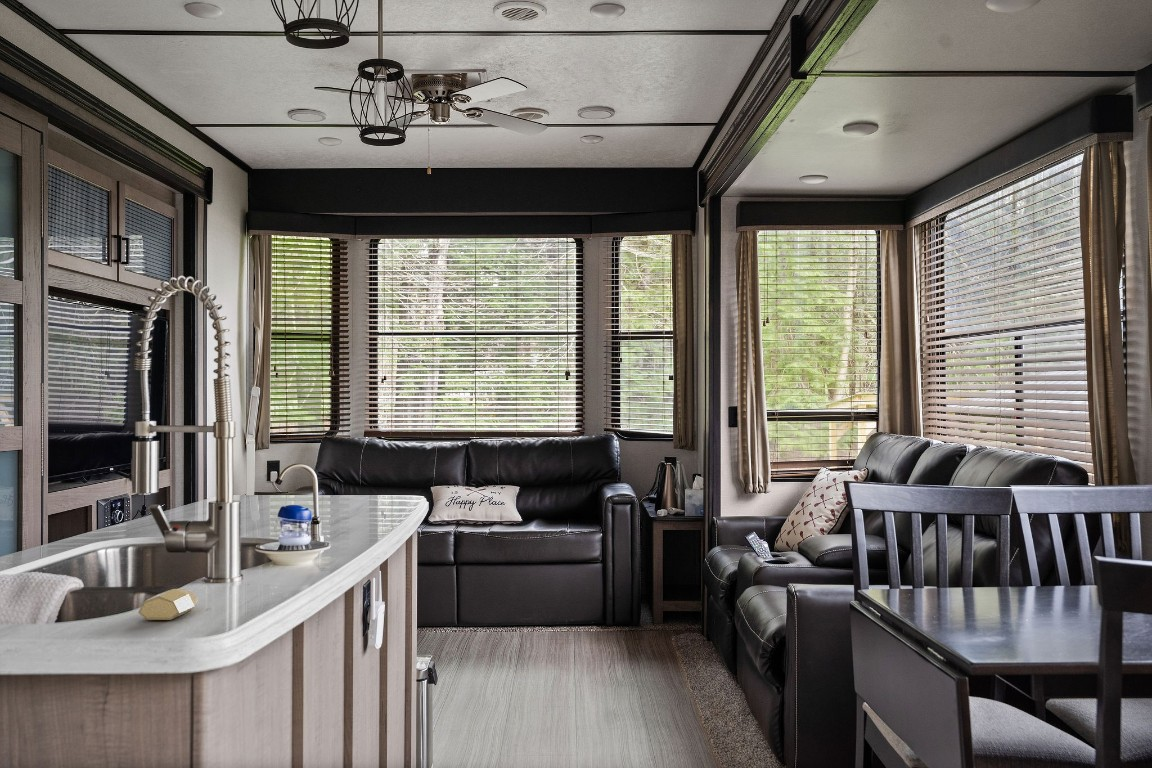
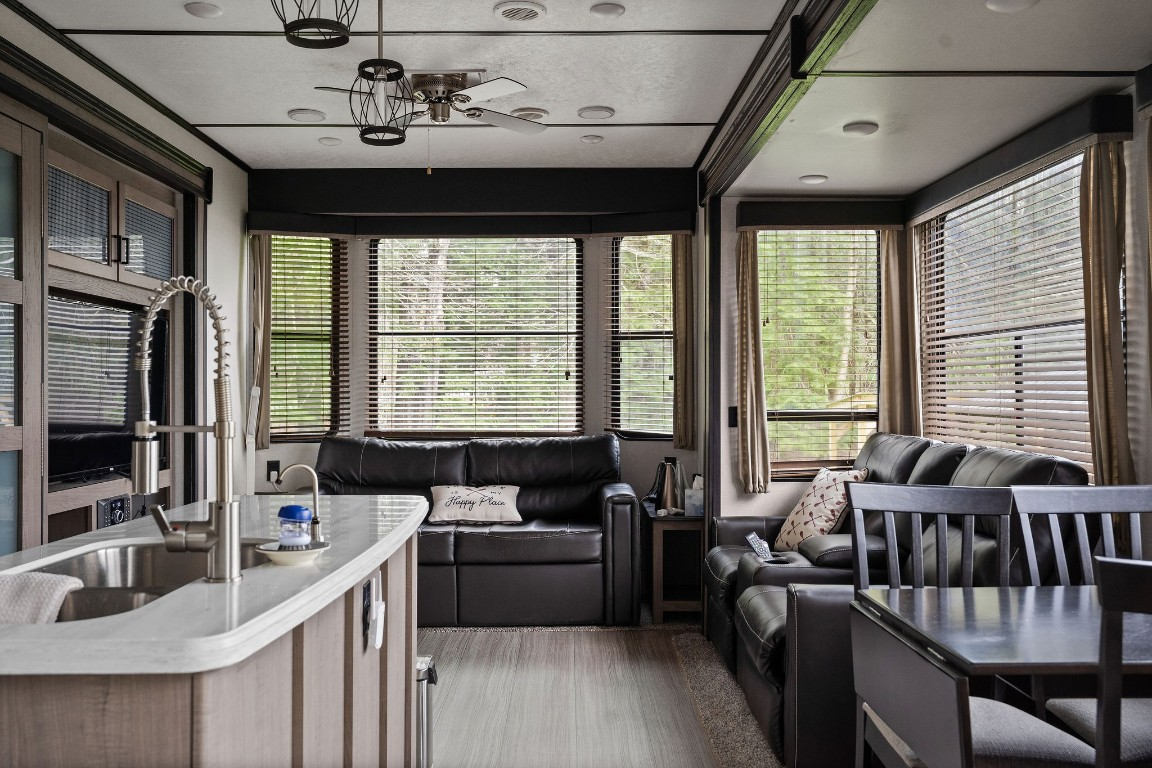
- soap bar (173, 600)
